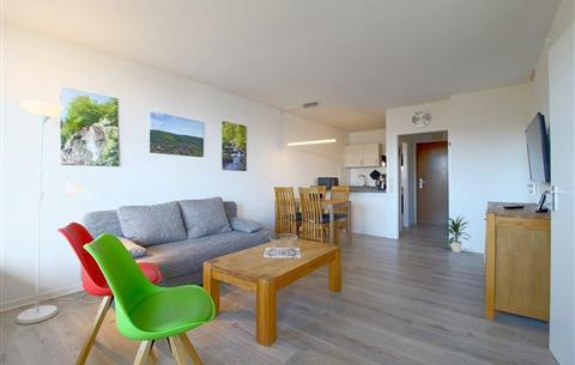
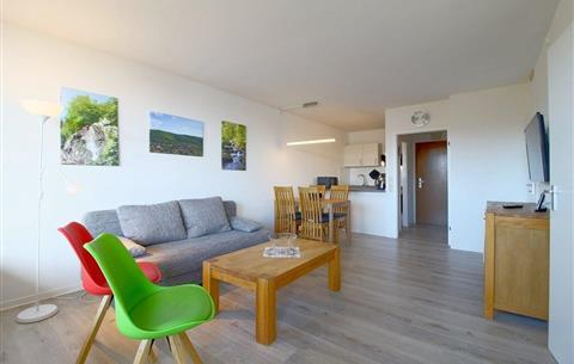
- indoor plant (455, 232)
